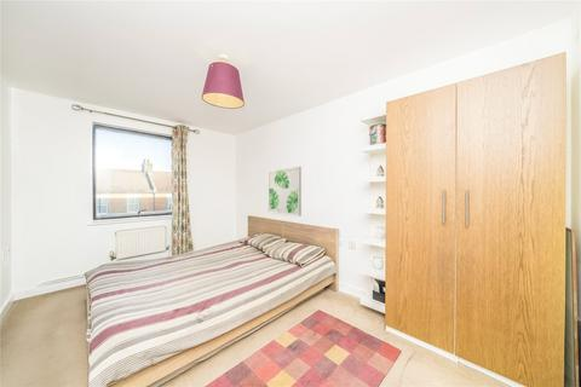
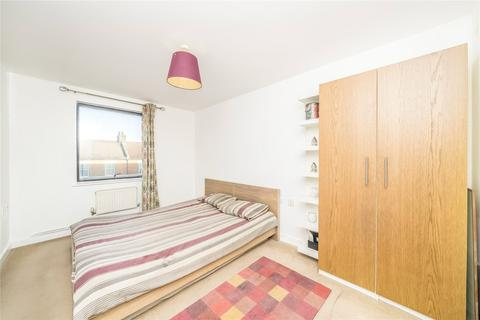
- wall art (283, 191)
